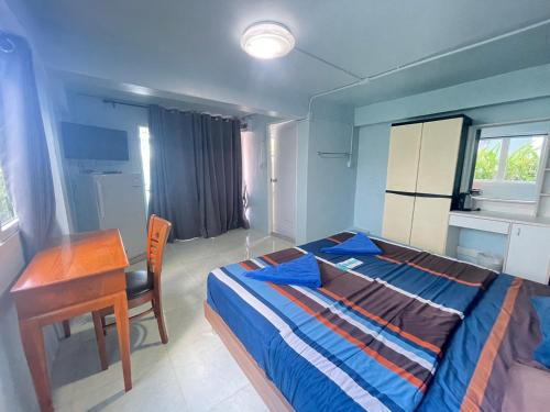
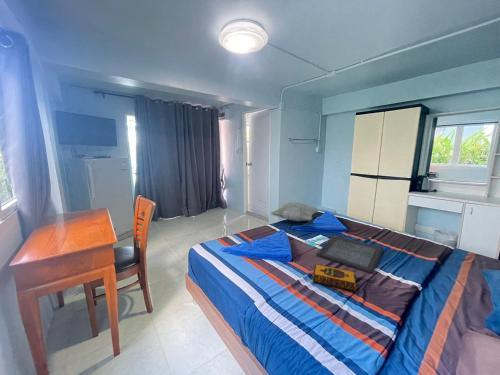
+ decorative pillow (295, 211)
+ serving tray (349, 250)
+ hardback book (333, 277)
